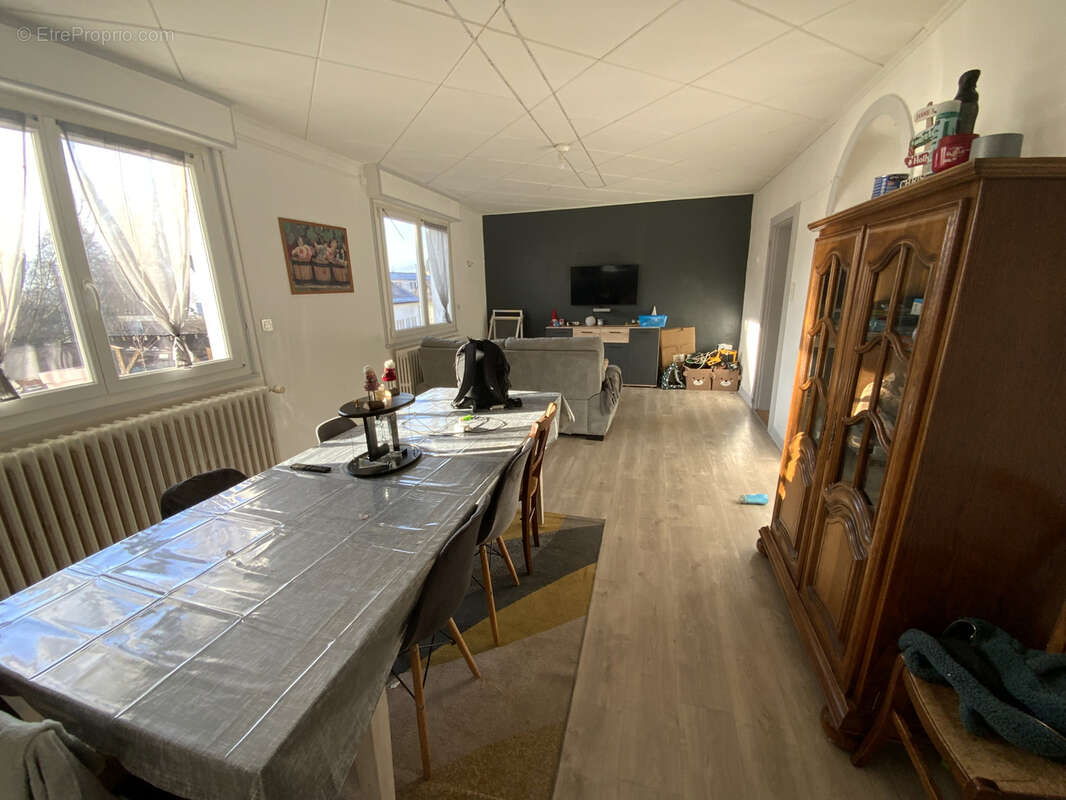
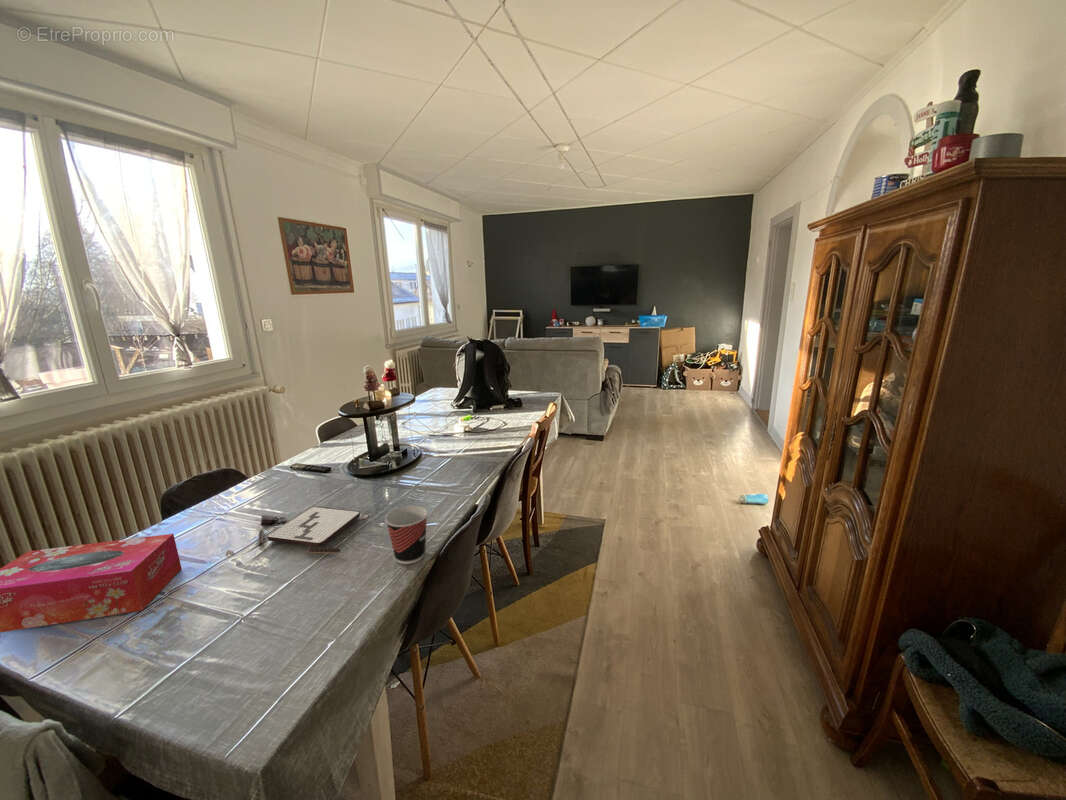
+ cup (408, 535)
+ board game (308, 524)
+ tissue box (83, 580)
